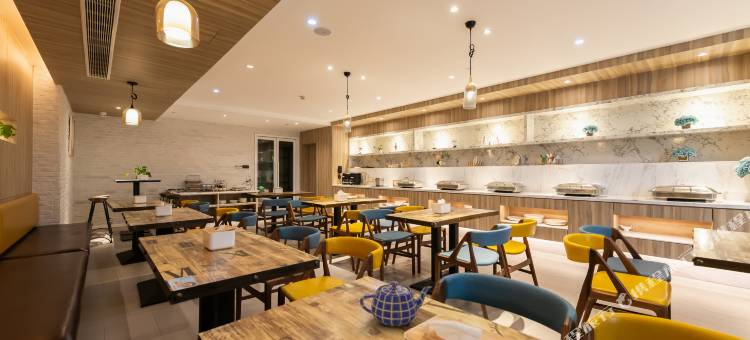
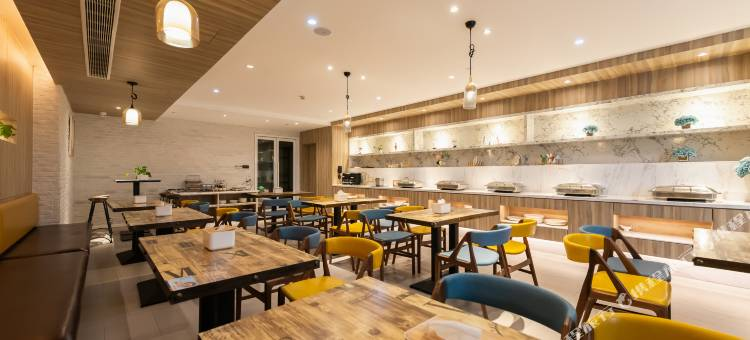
- teapot (396, 300)
